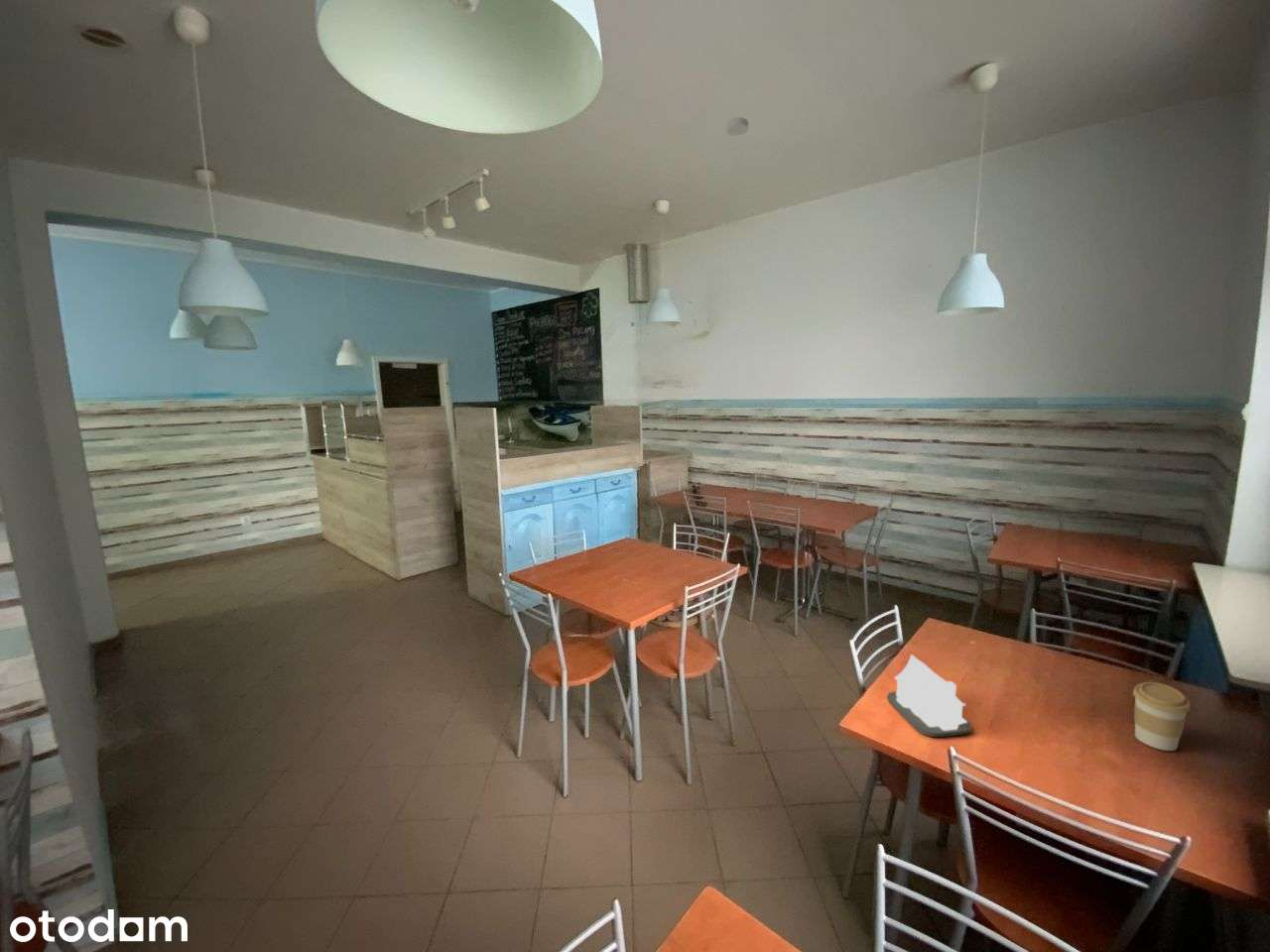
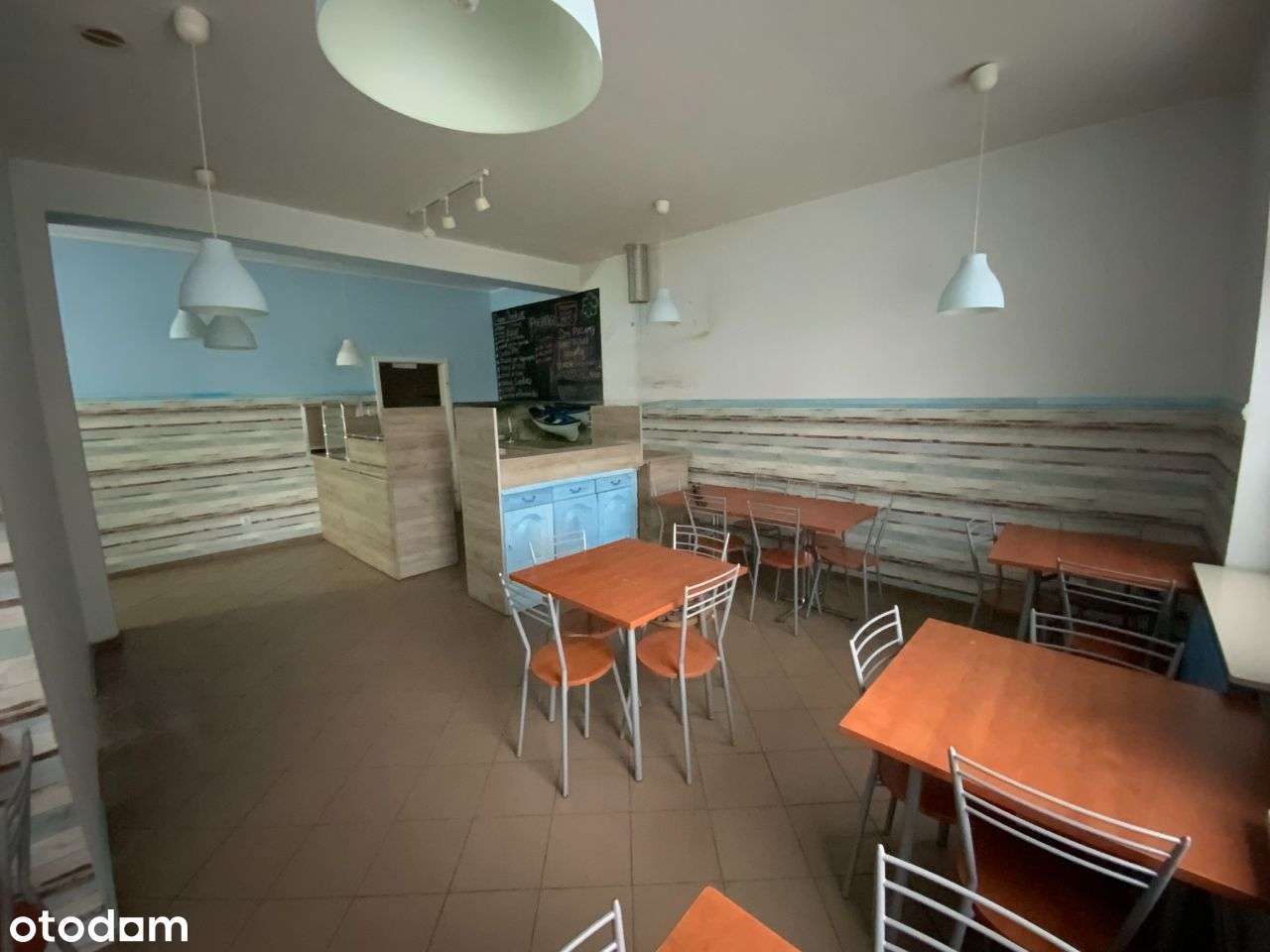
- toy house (928, 690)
- coffee cup (1158, 715)
- smoke detector (737, 124)
